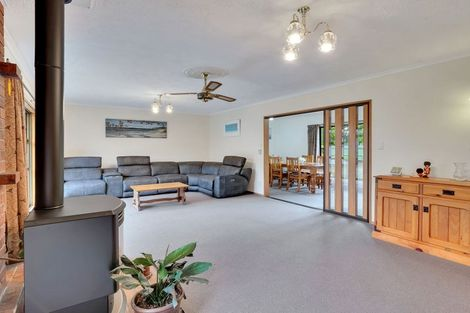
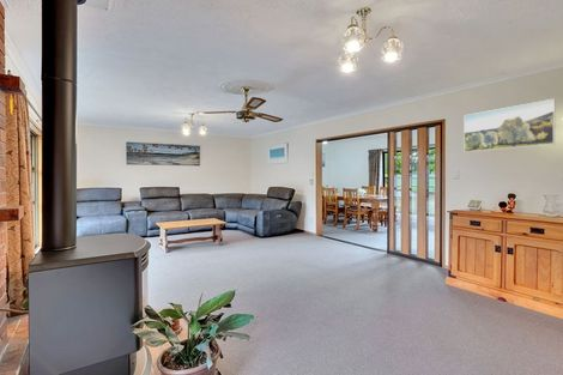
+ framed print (504, 128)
